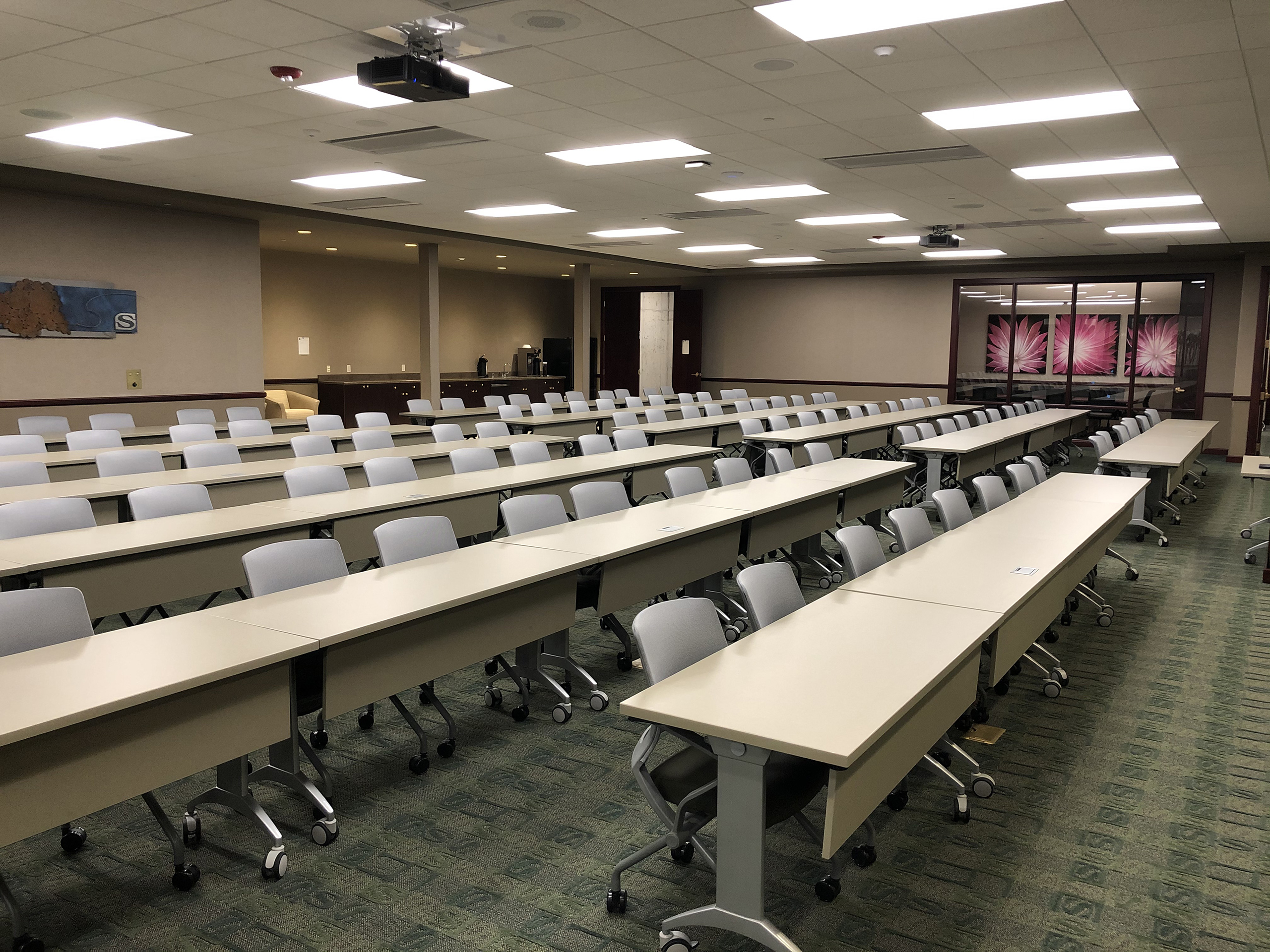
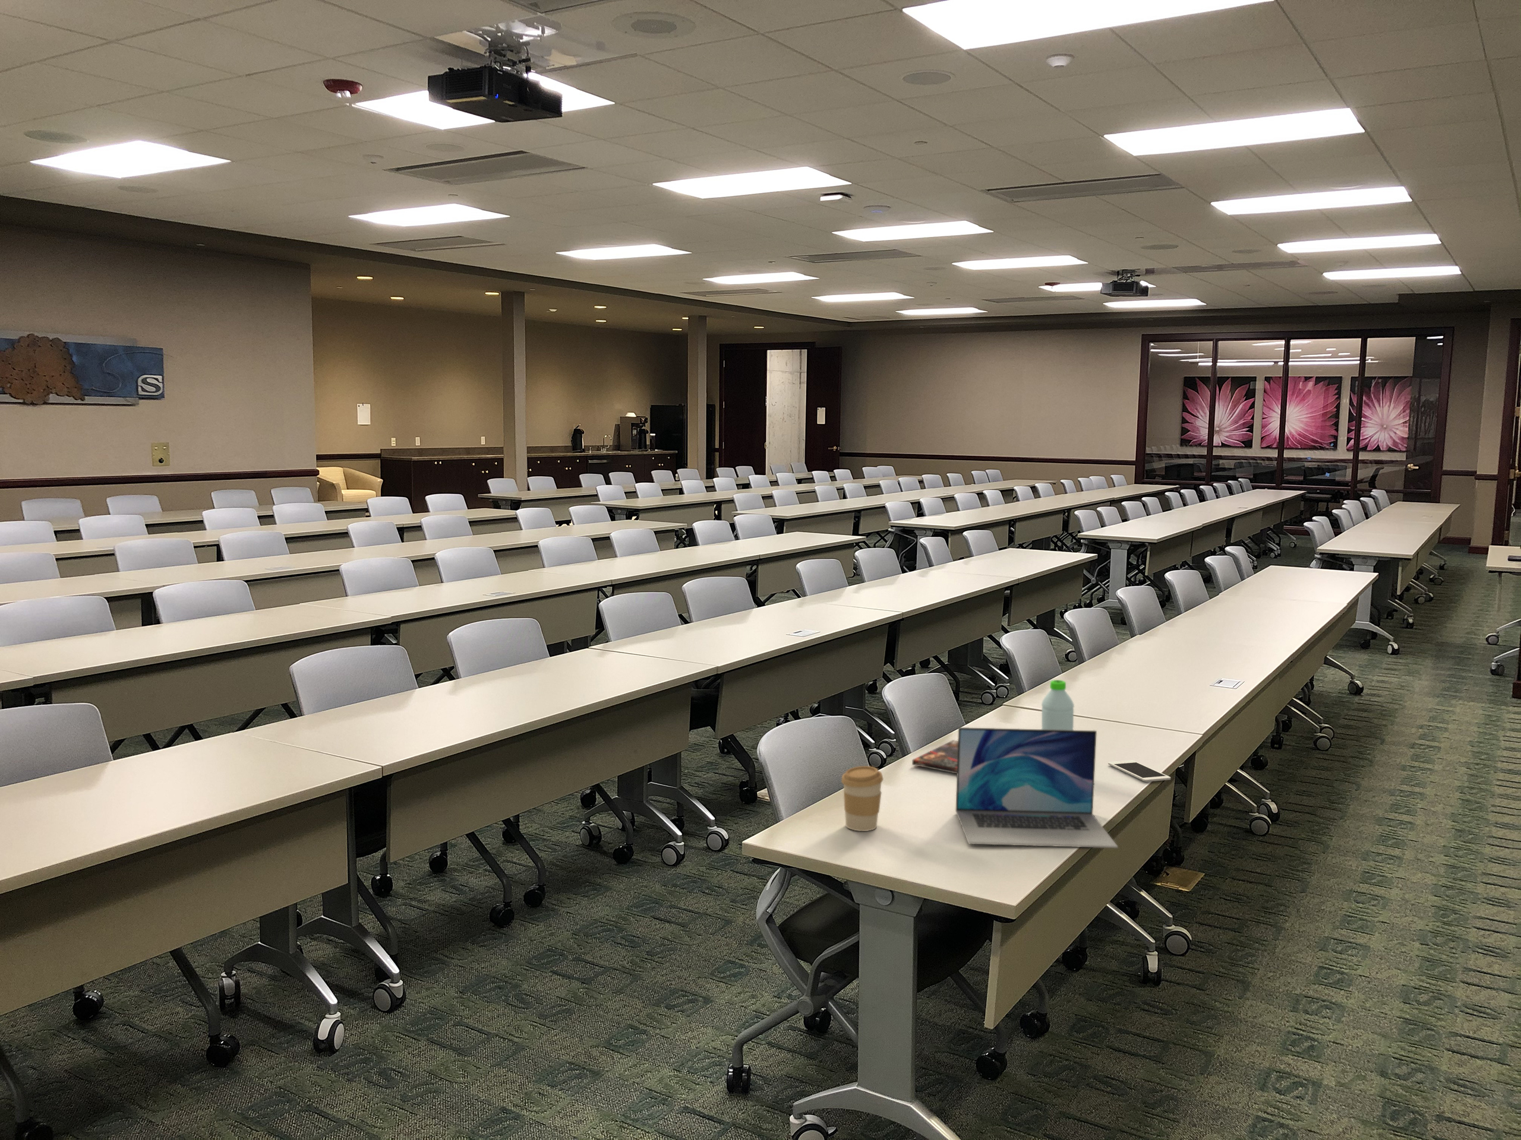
+ water bottle (1058, 728)
+ coffee cup (861, 798)
+ laptop (1035, 784)
+ book (957, 756)
+ cell phone (1139, 771)
